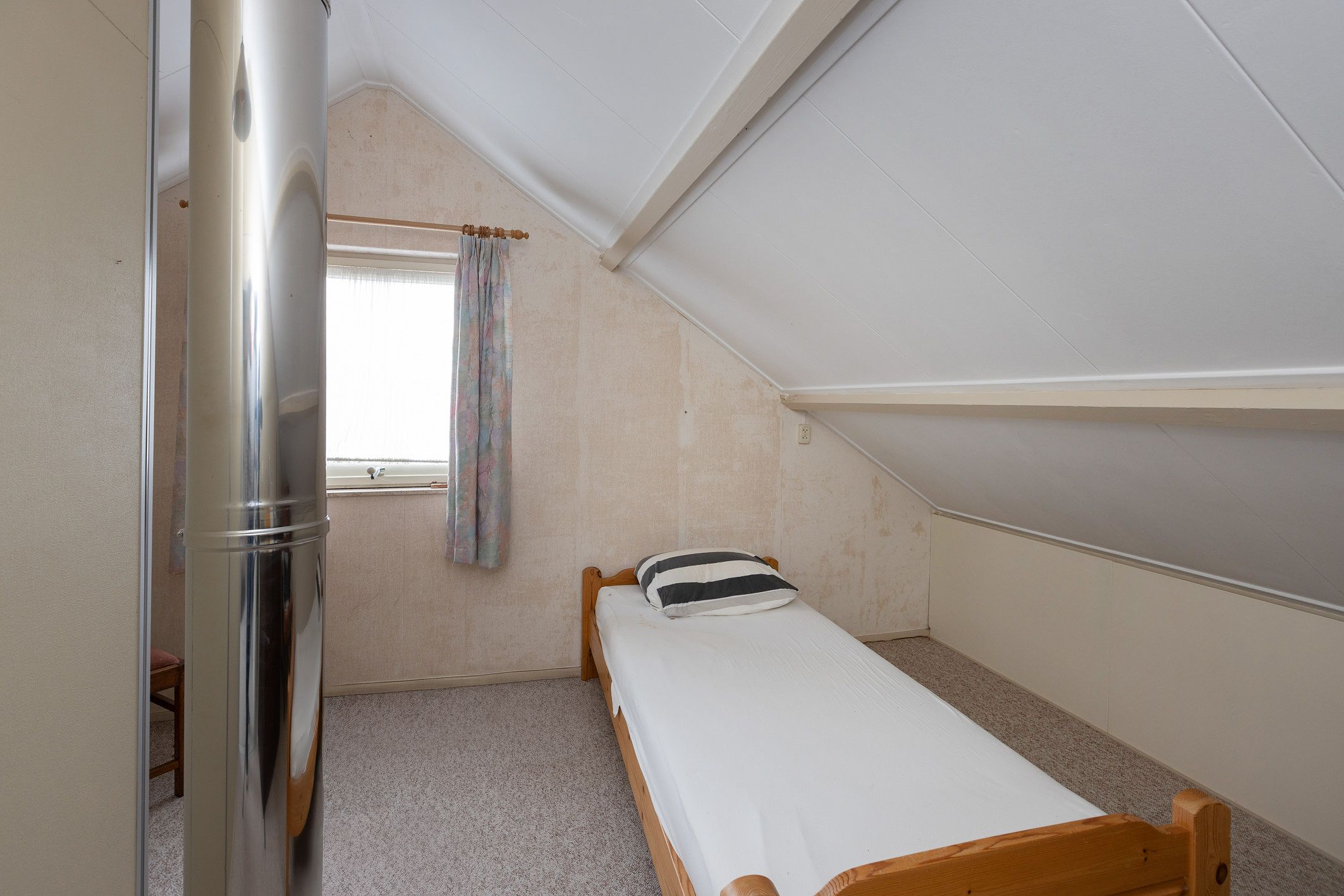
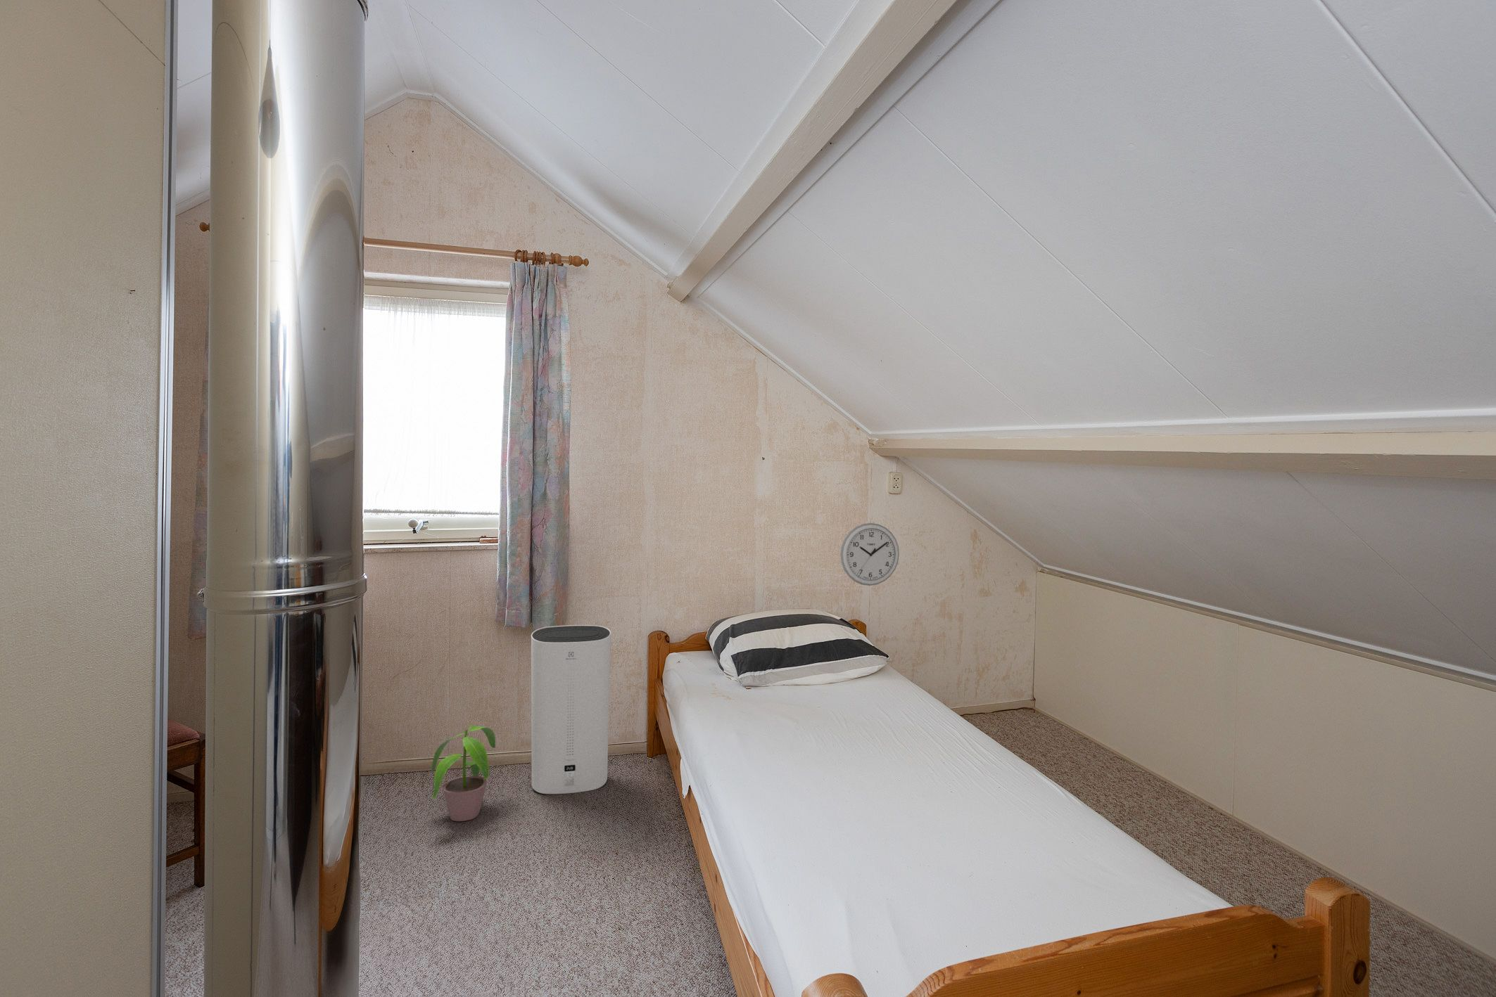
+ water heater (571, 709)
+ wall clock (870, 554)
+ potted plant (464, 772)
